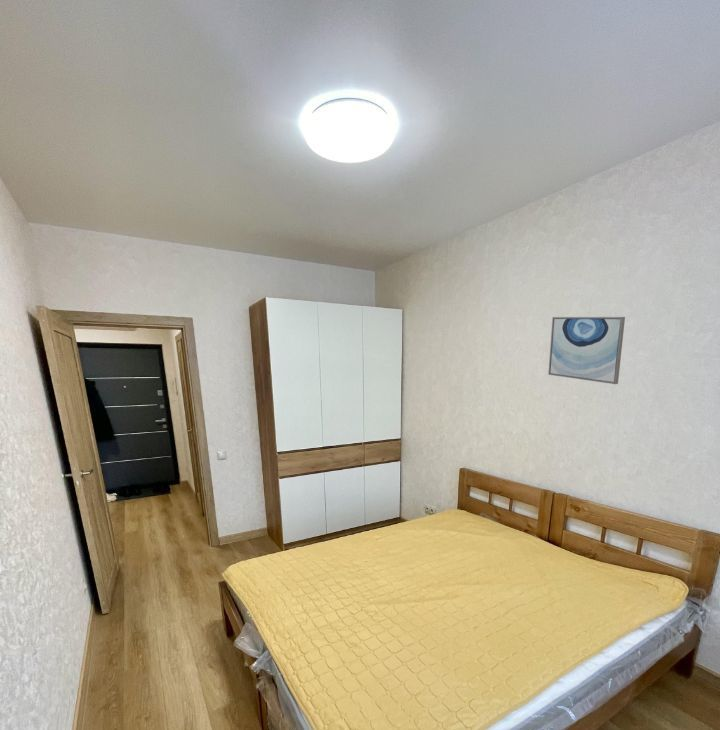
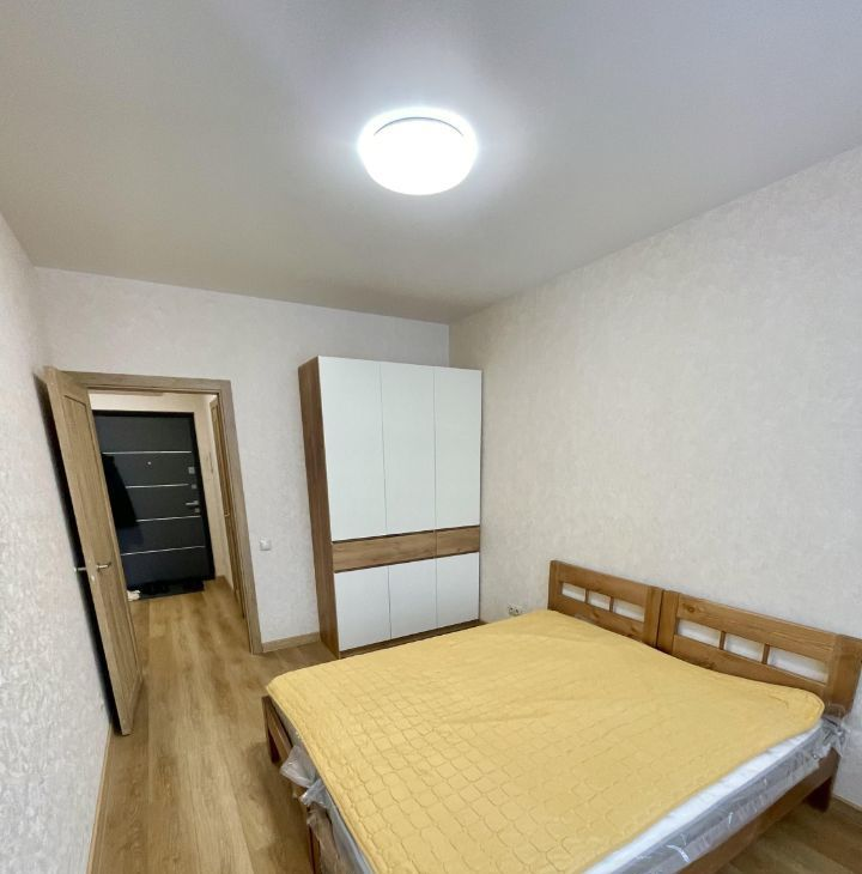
- wall art (583, 348)
